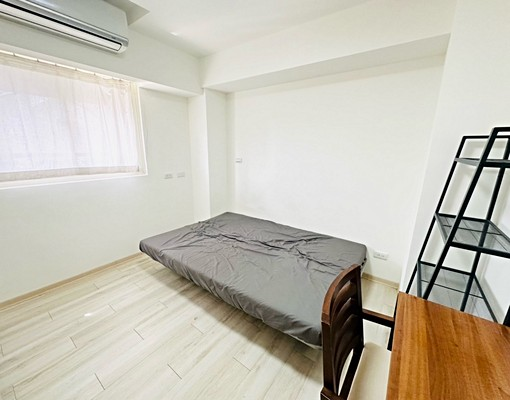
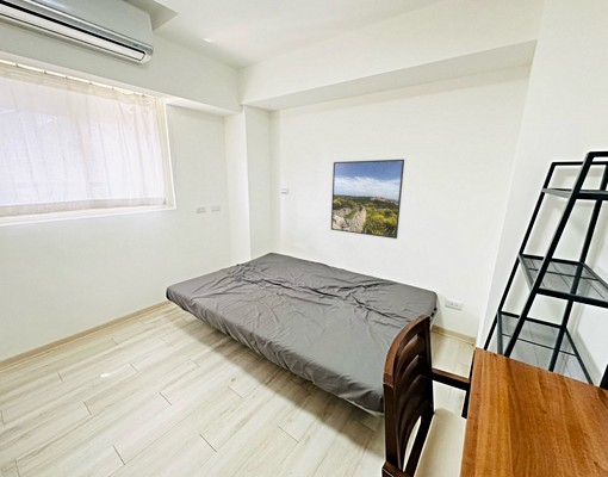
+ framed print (364, 198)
